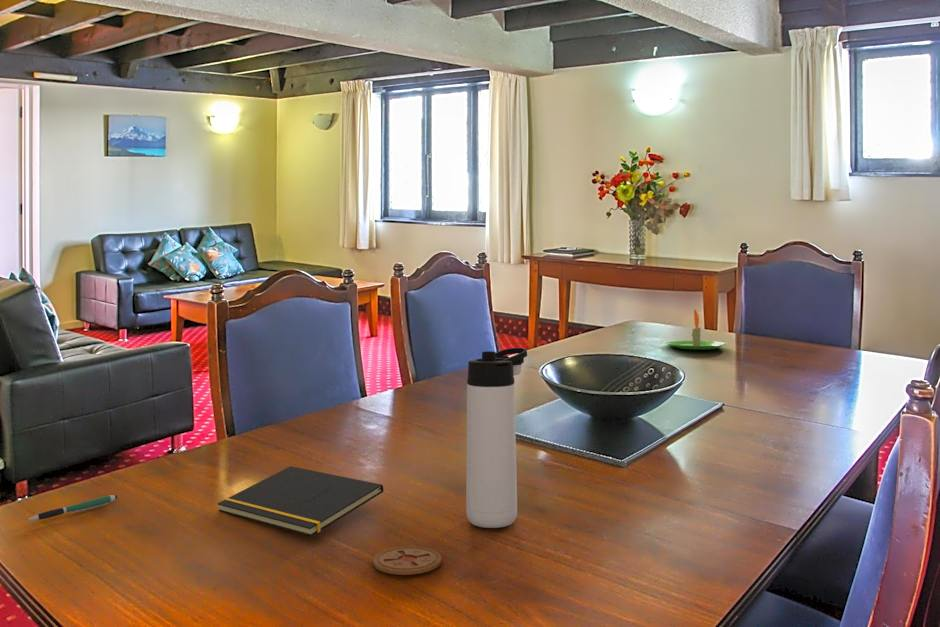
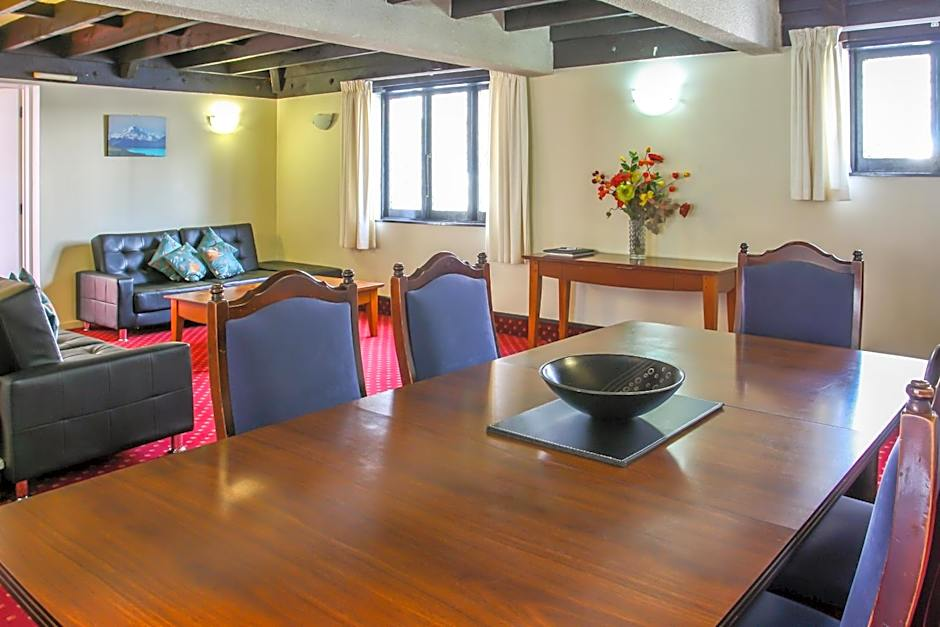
- thermos bottle (498, 434)
- coaster (407, 560)
- pen (74, 507)
- candle (696, 328)
- notepad (300, 497)
